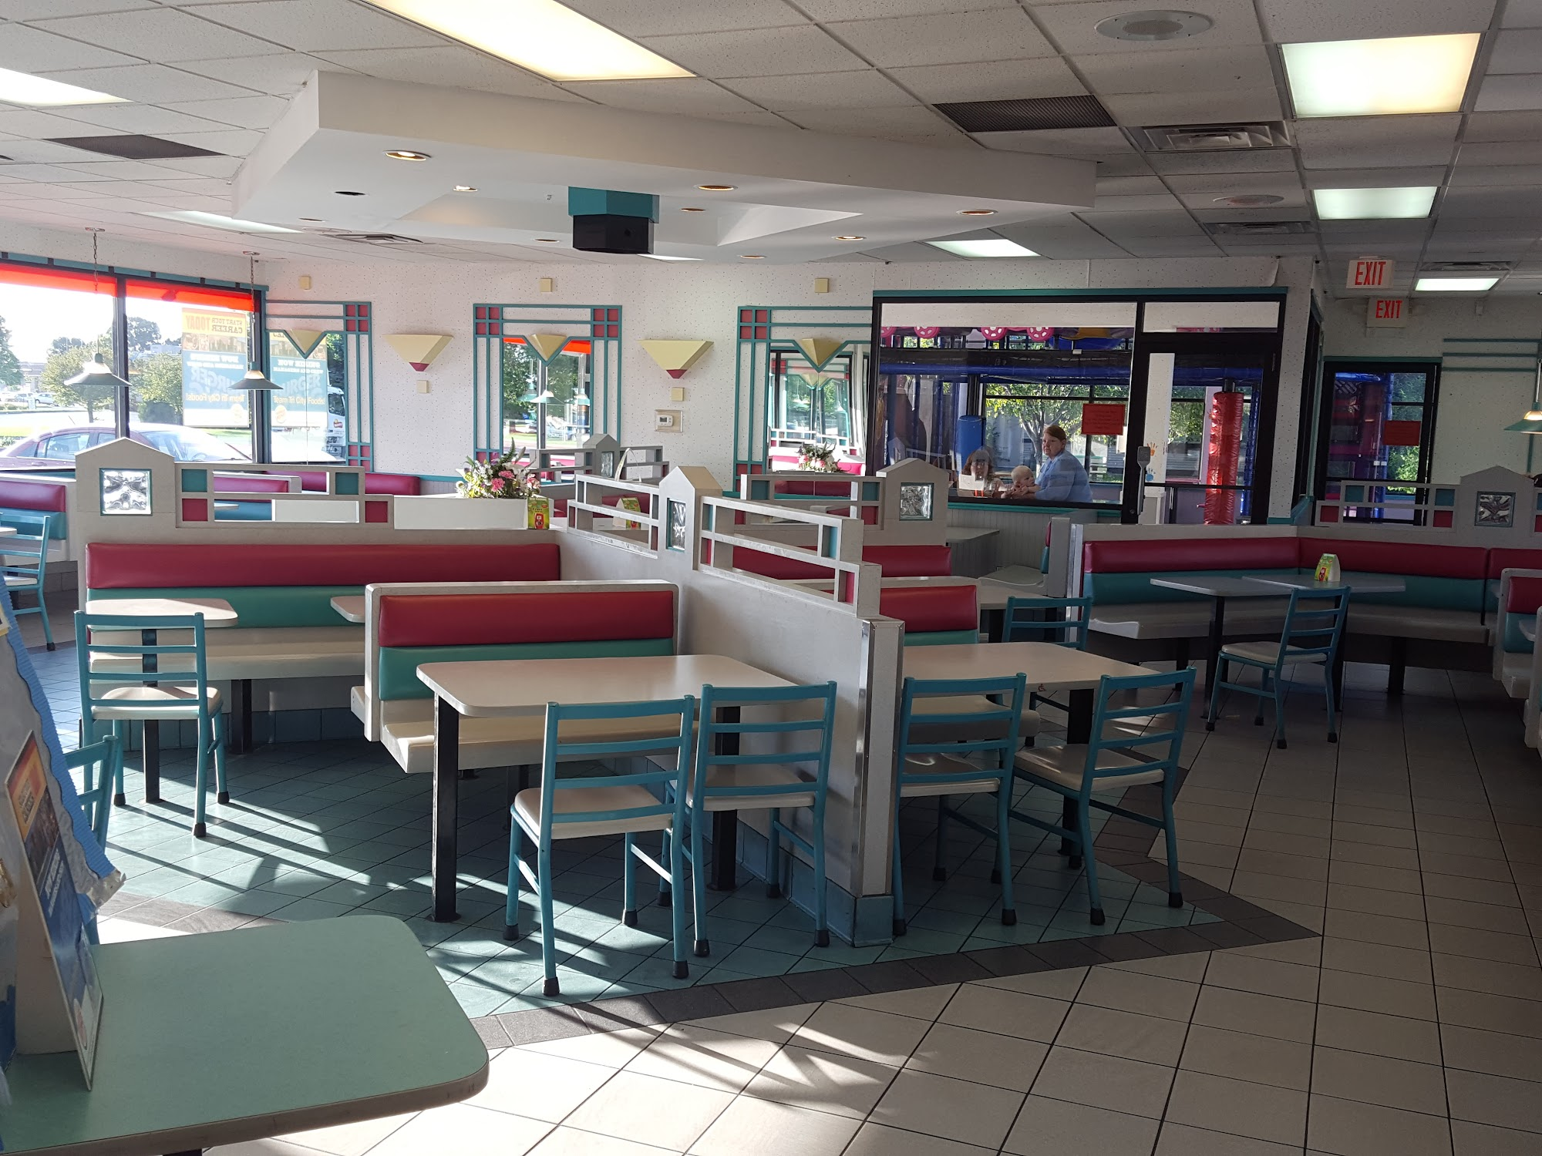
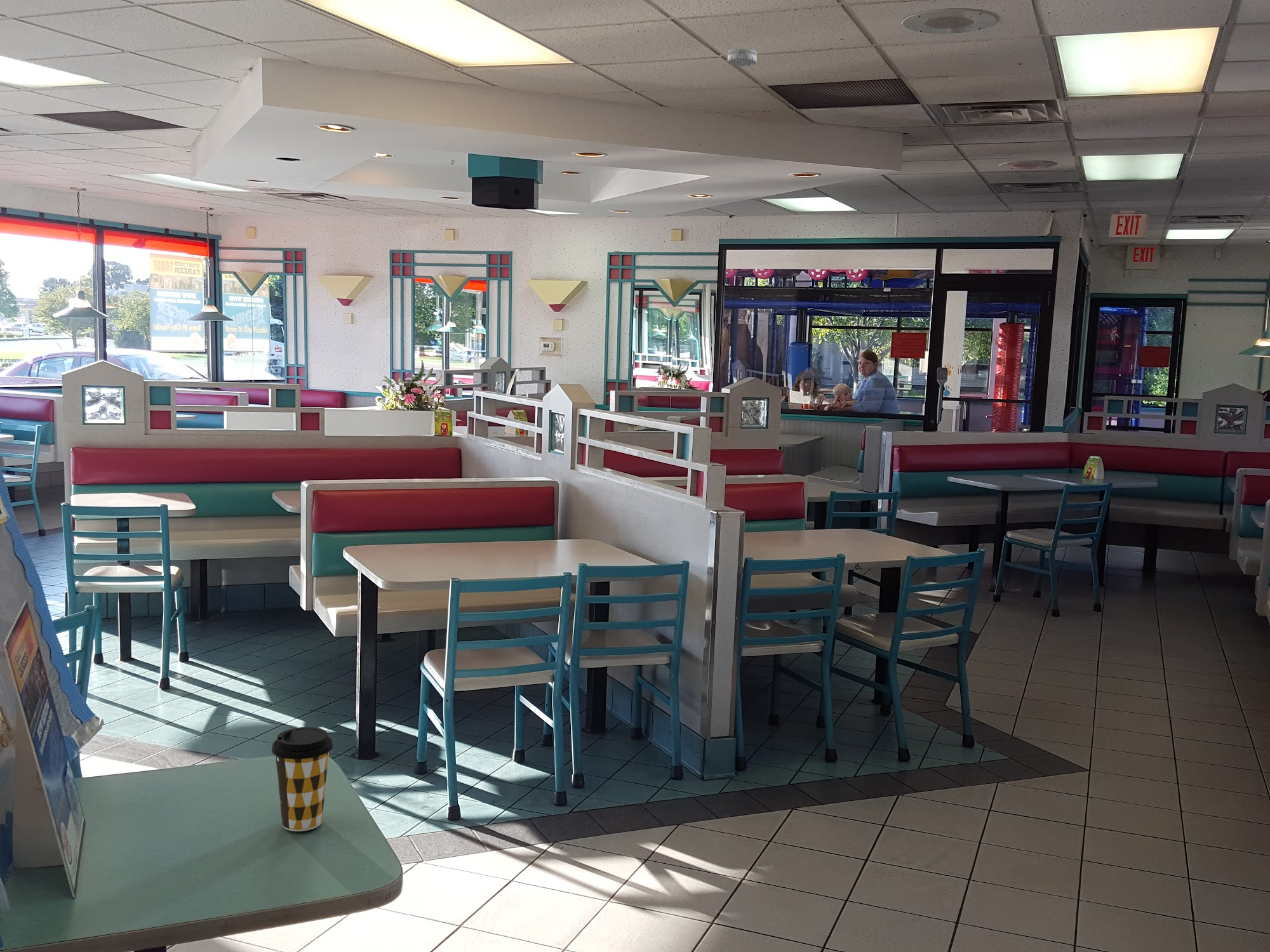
+ coffee cup (302, 779)
+ smoke detector (742, 56)
